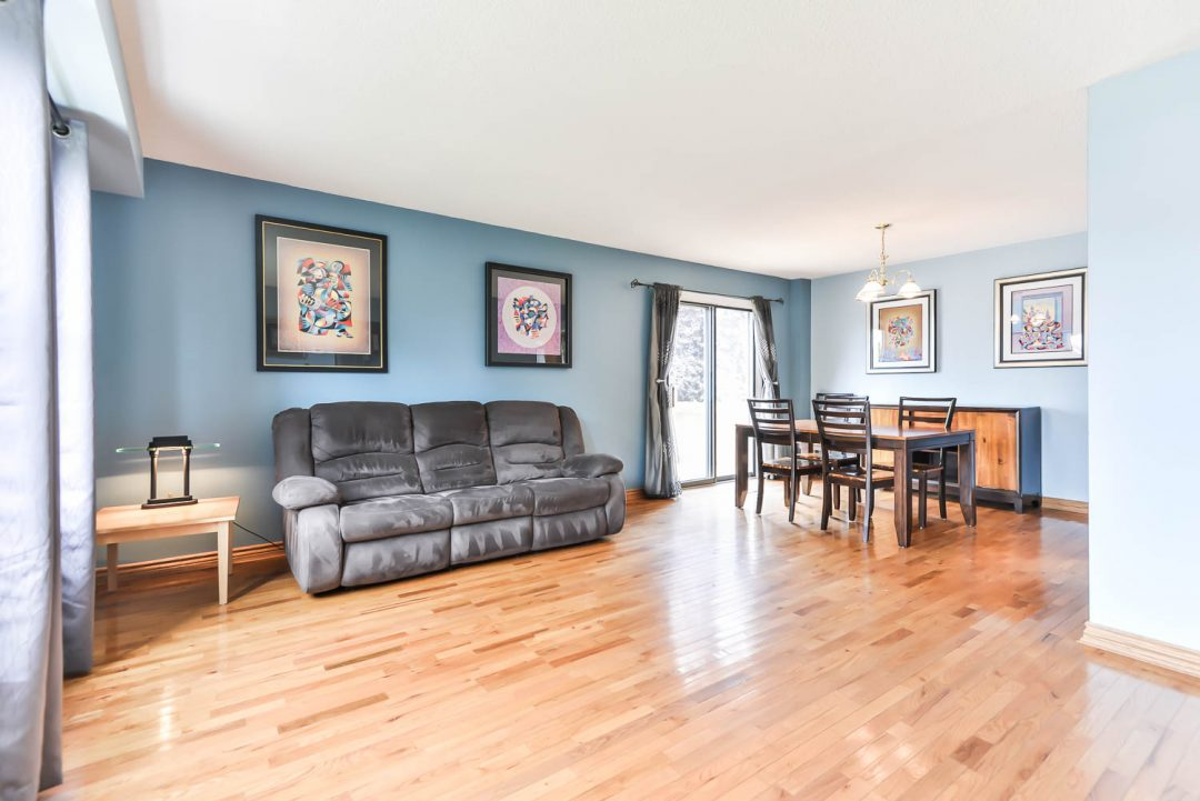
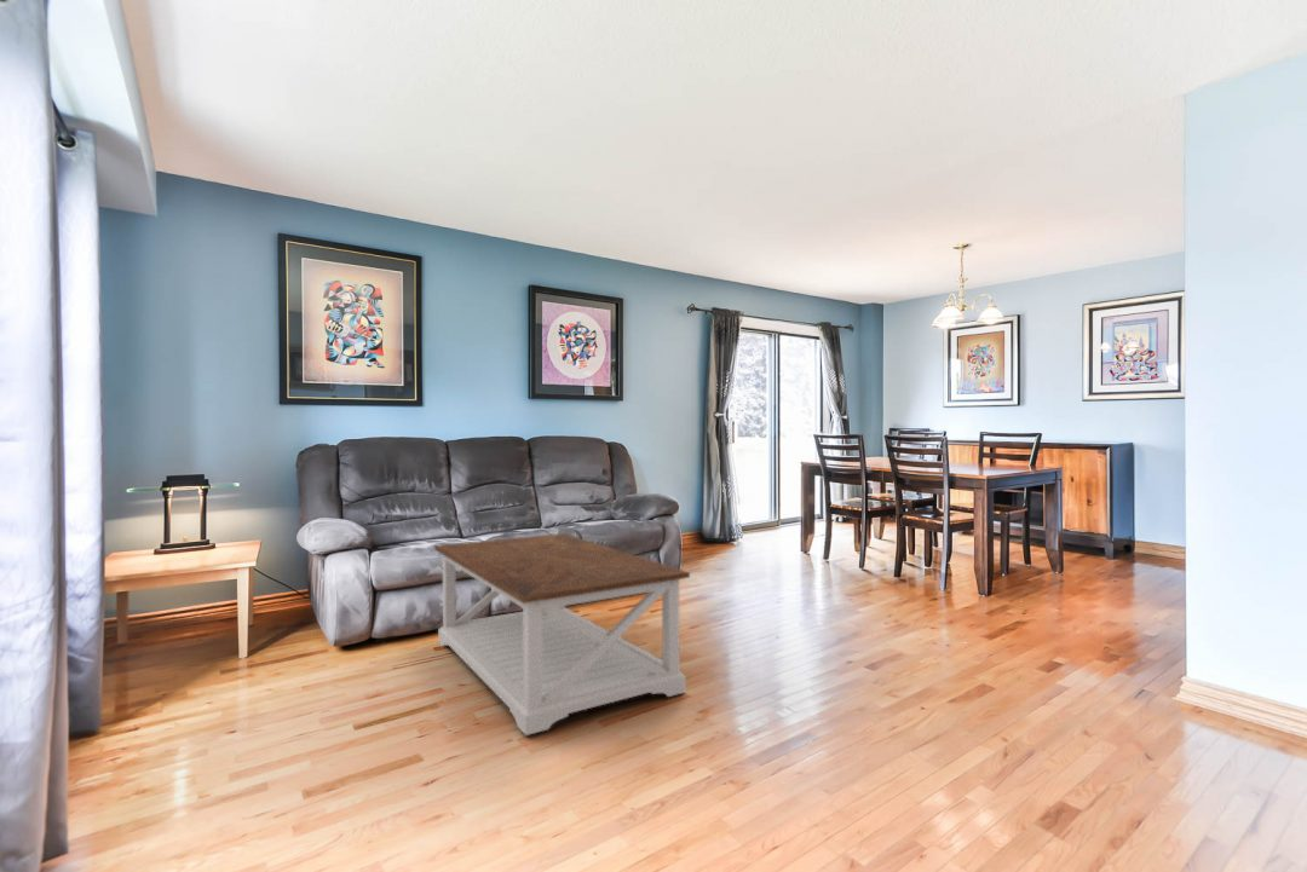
+ coffee table (548, 611)
